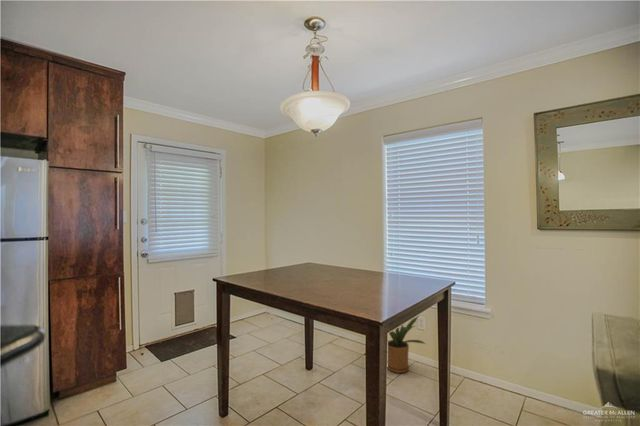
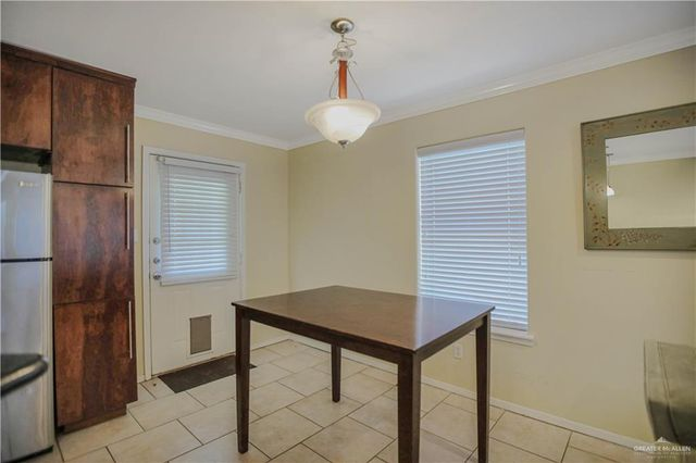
- house plant (397, 336)
